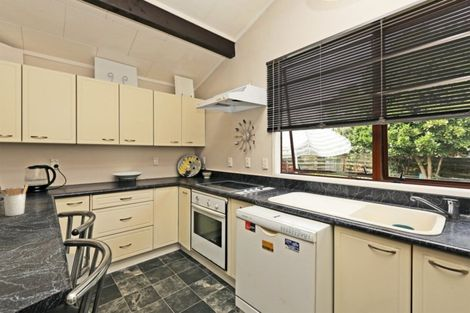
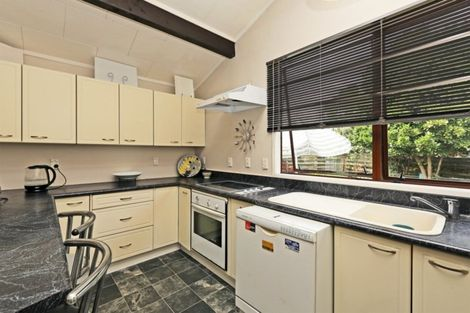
- utensil holder (14, 200)
